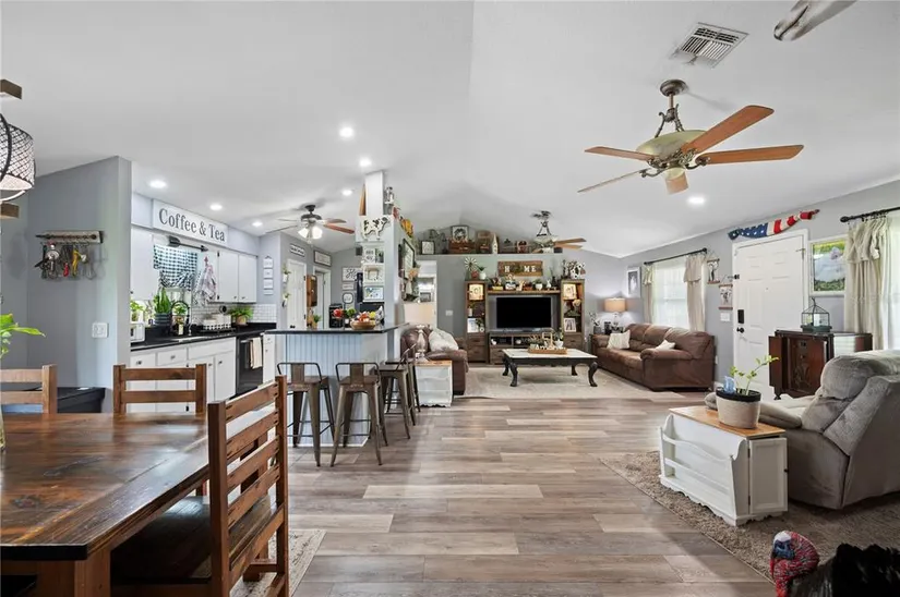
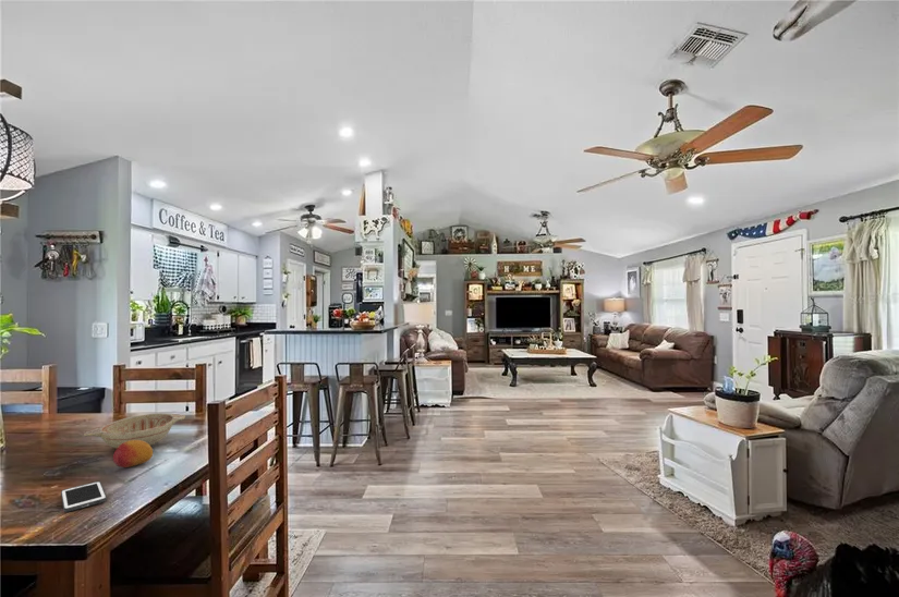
+ decorative bowl (137, 434)
+ fruit (133, 452)
+ cell phone (83, 496)
